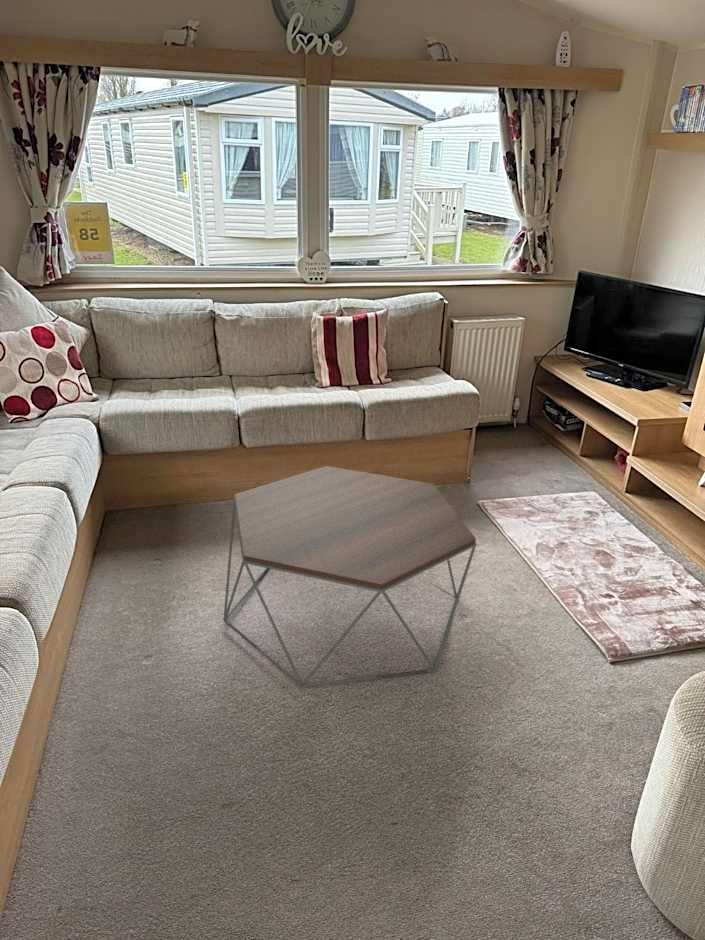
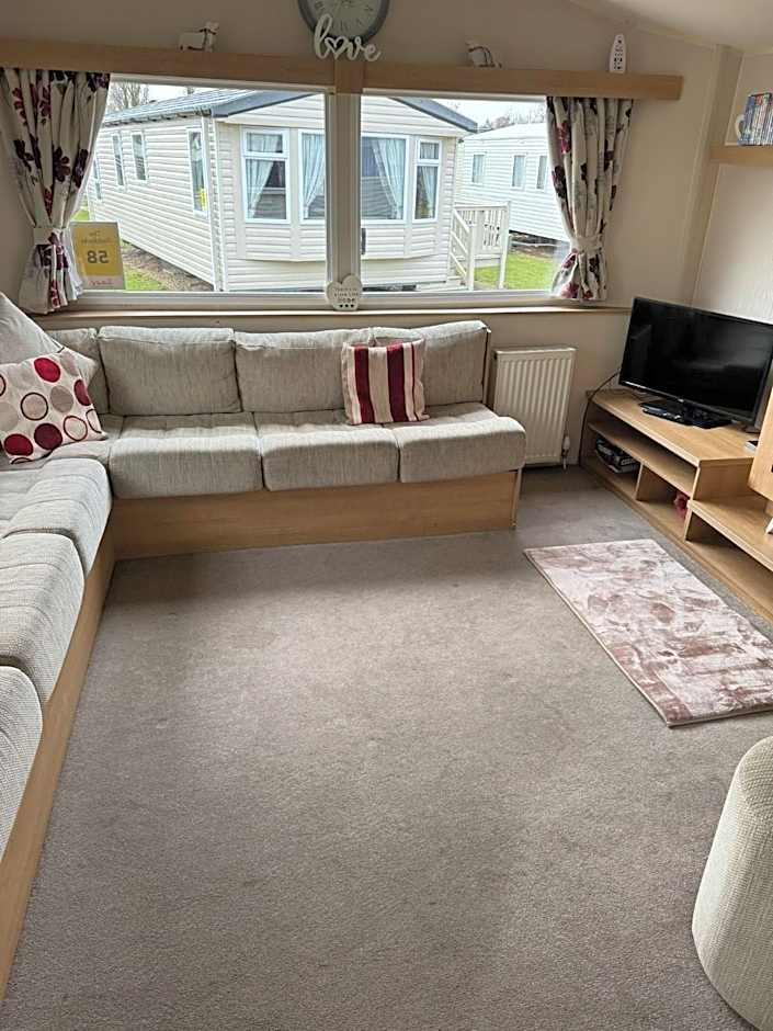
- coffee table (347, 564)
